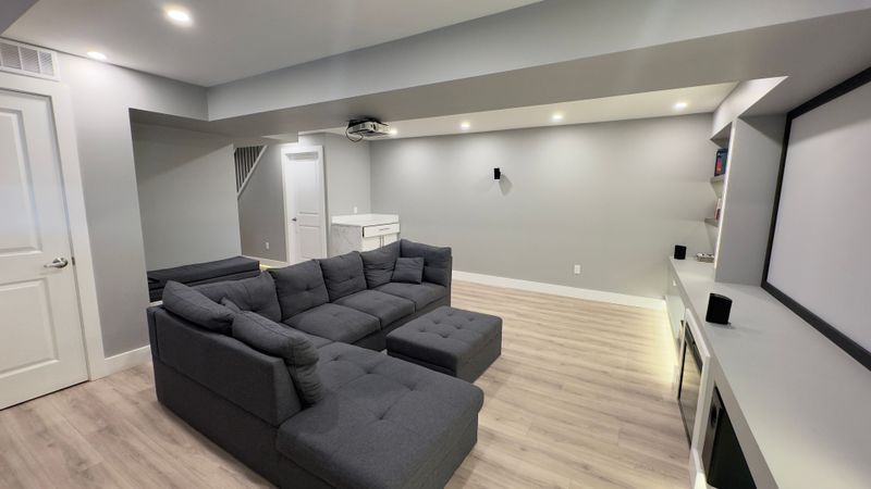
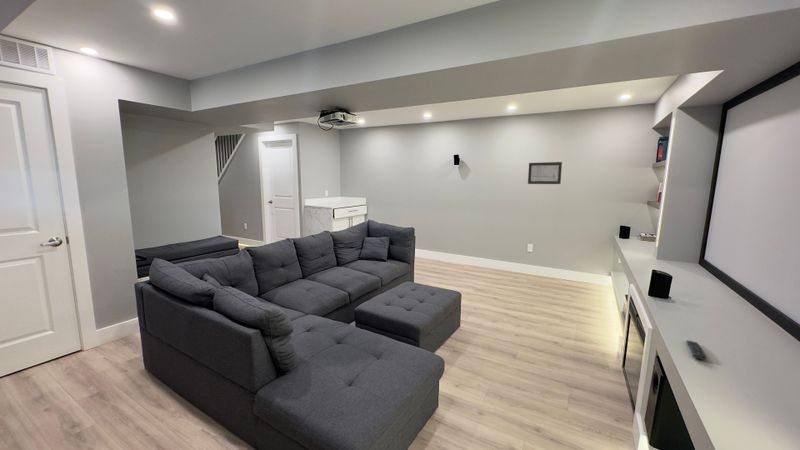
+ wall art (544, 173)
+ remote control (694, 348)
